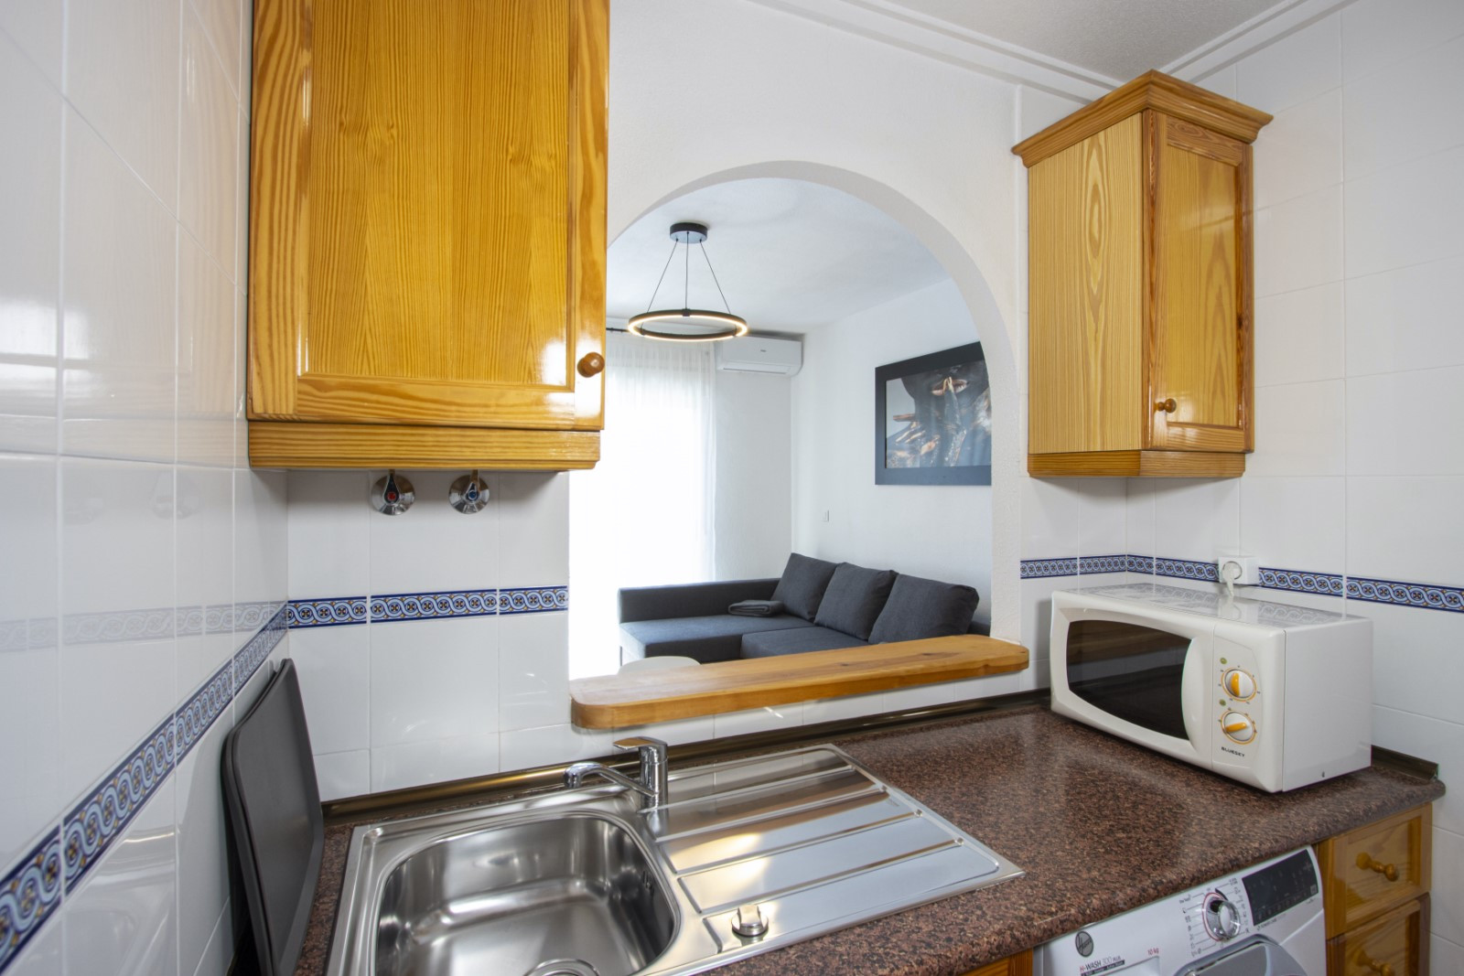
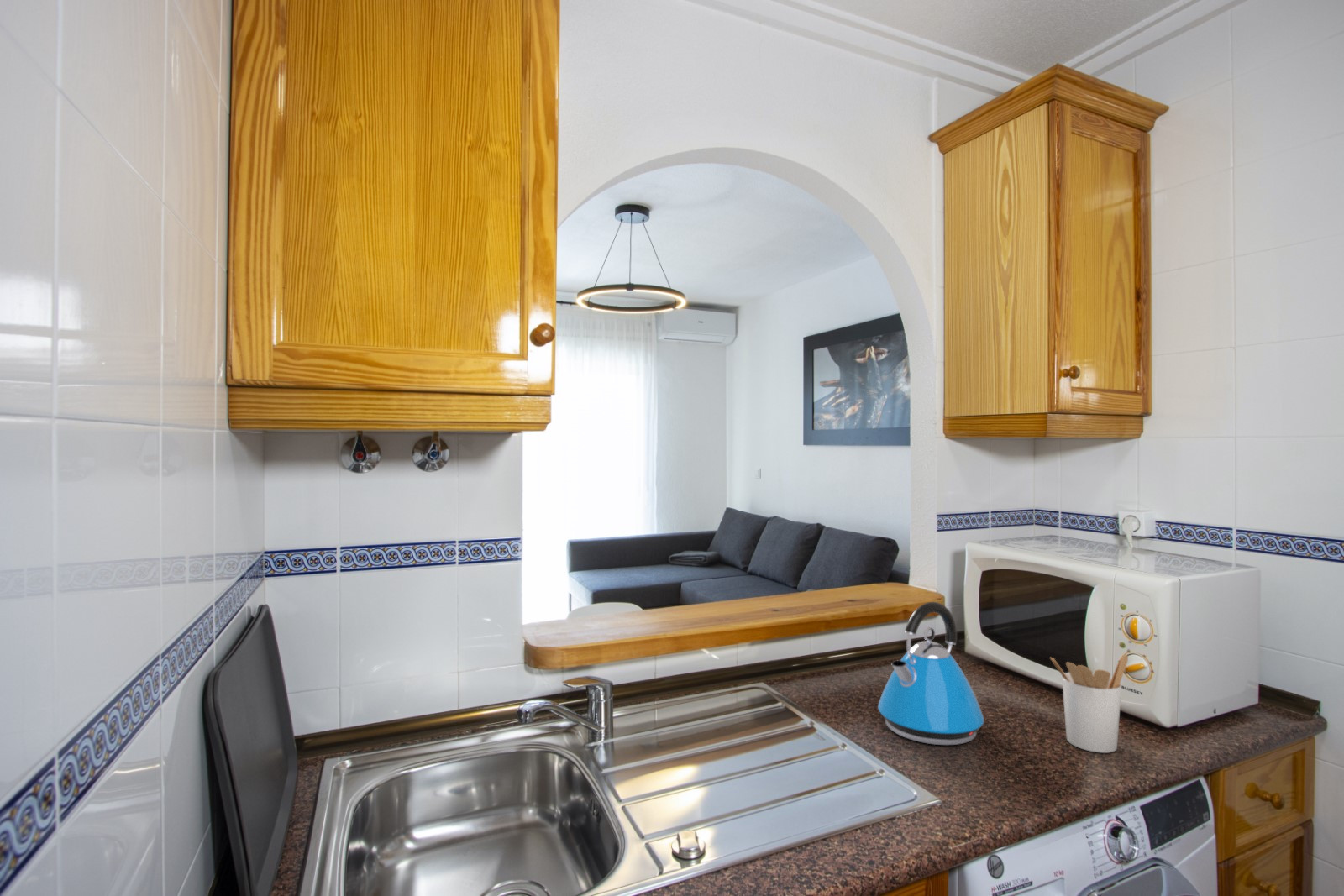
+ kettle (932, 663)
+ utensil holder (1090, 700)
